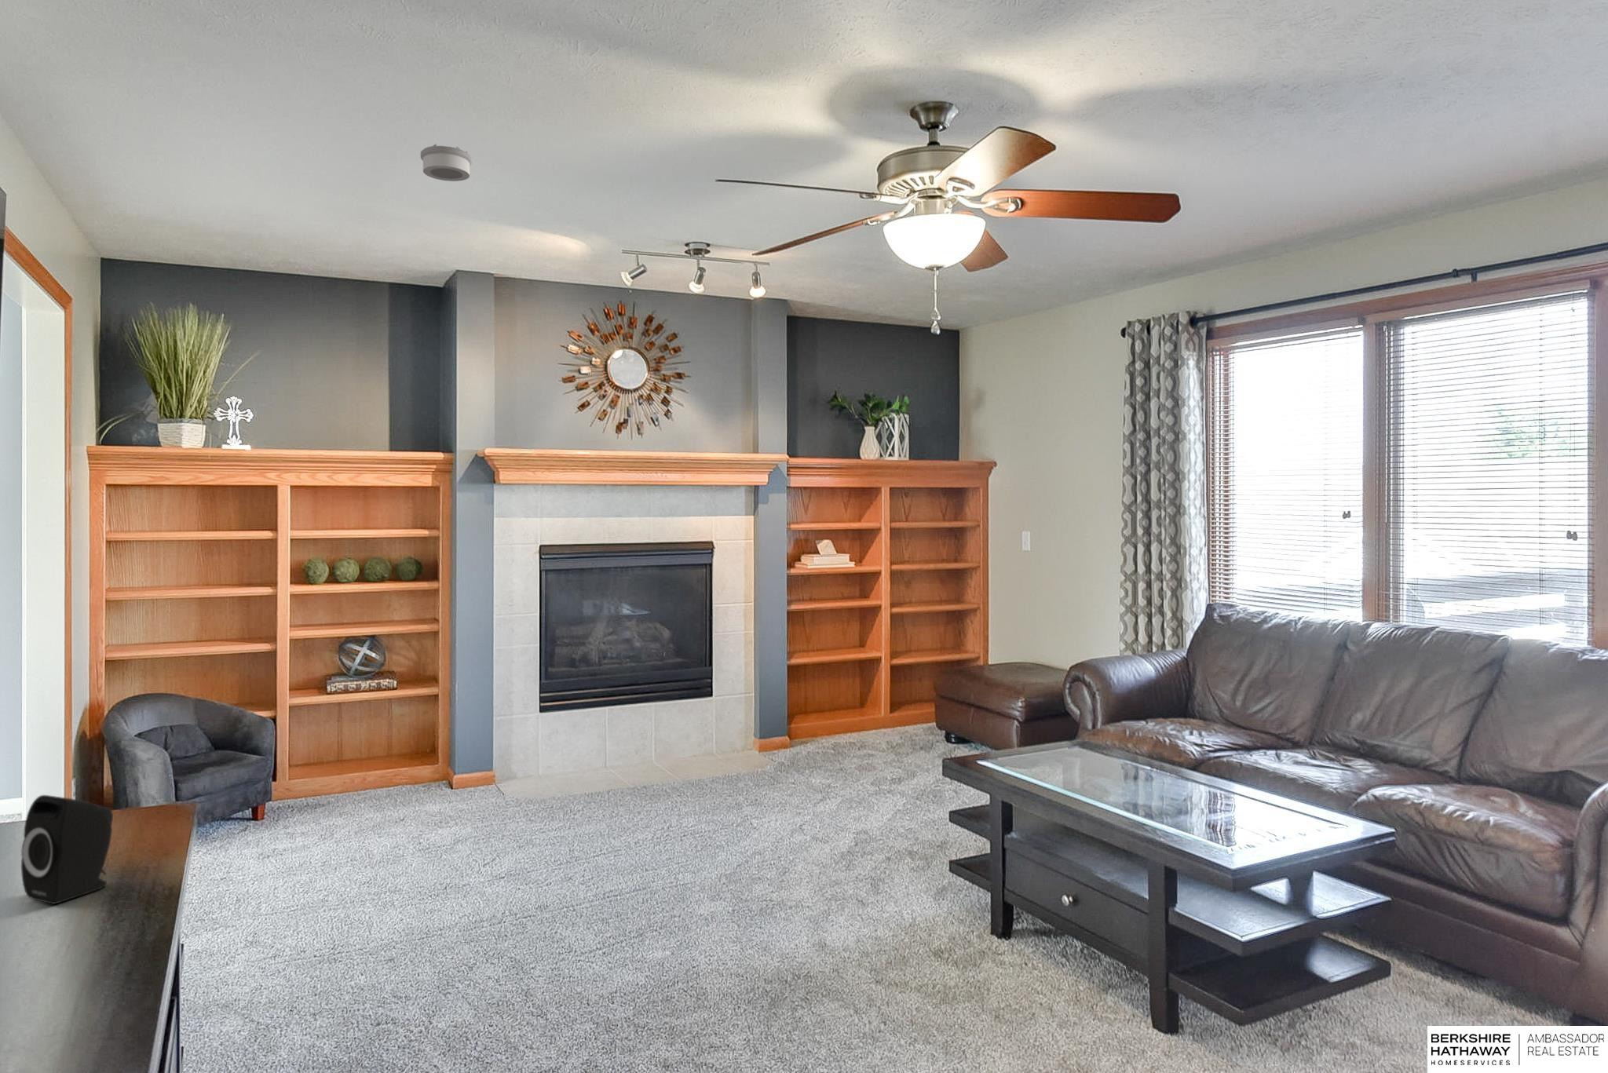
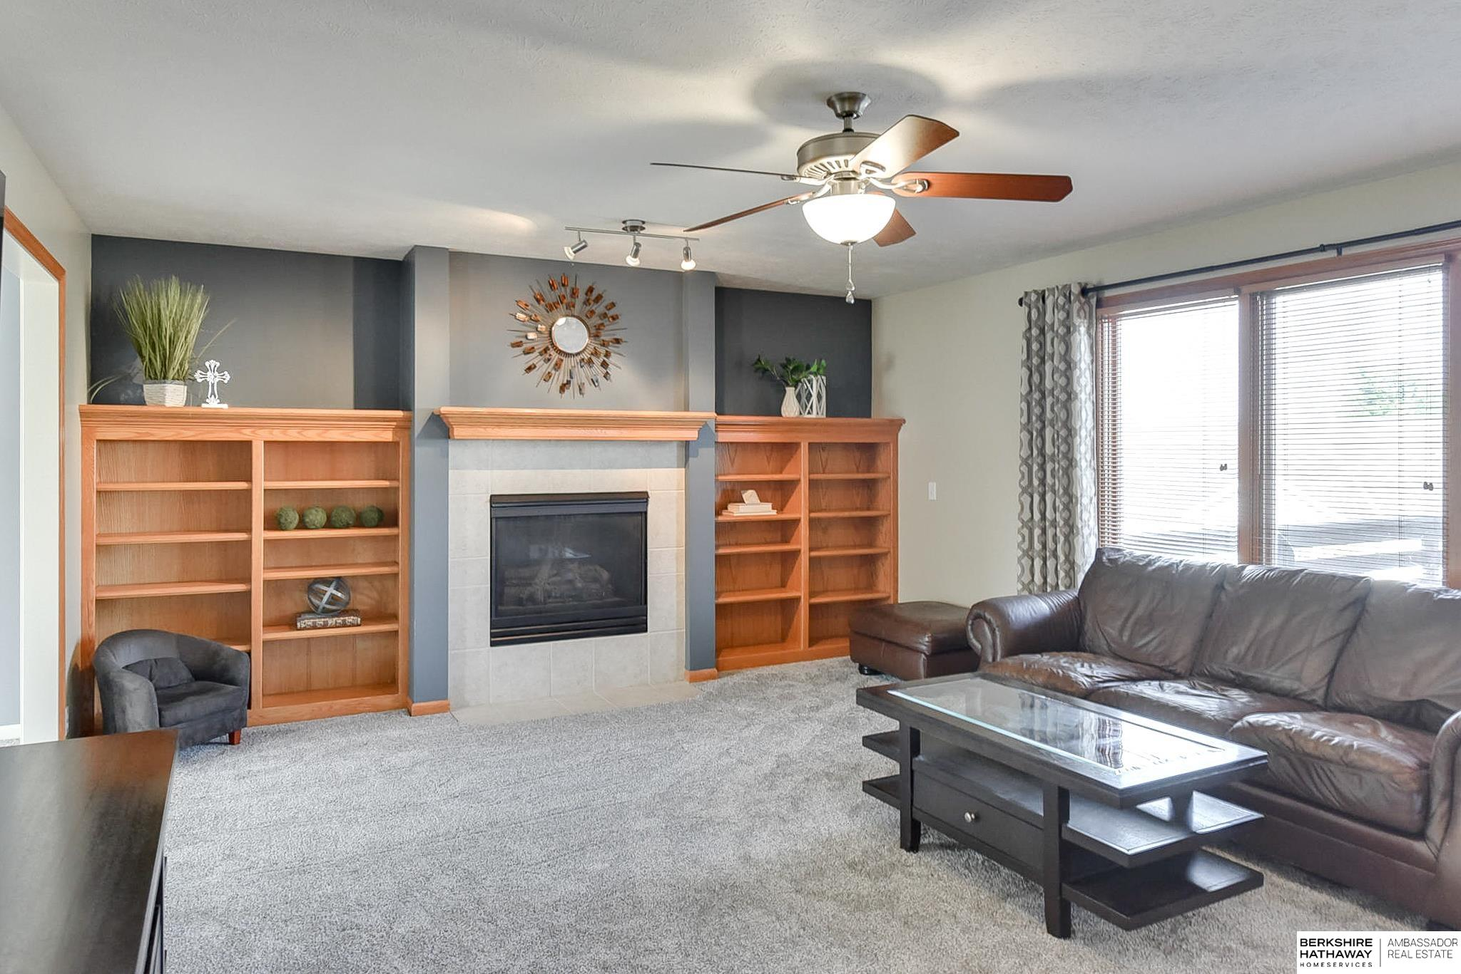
- smoke detector (445, 160)
- speaker (74, 842)
